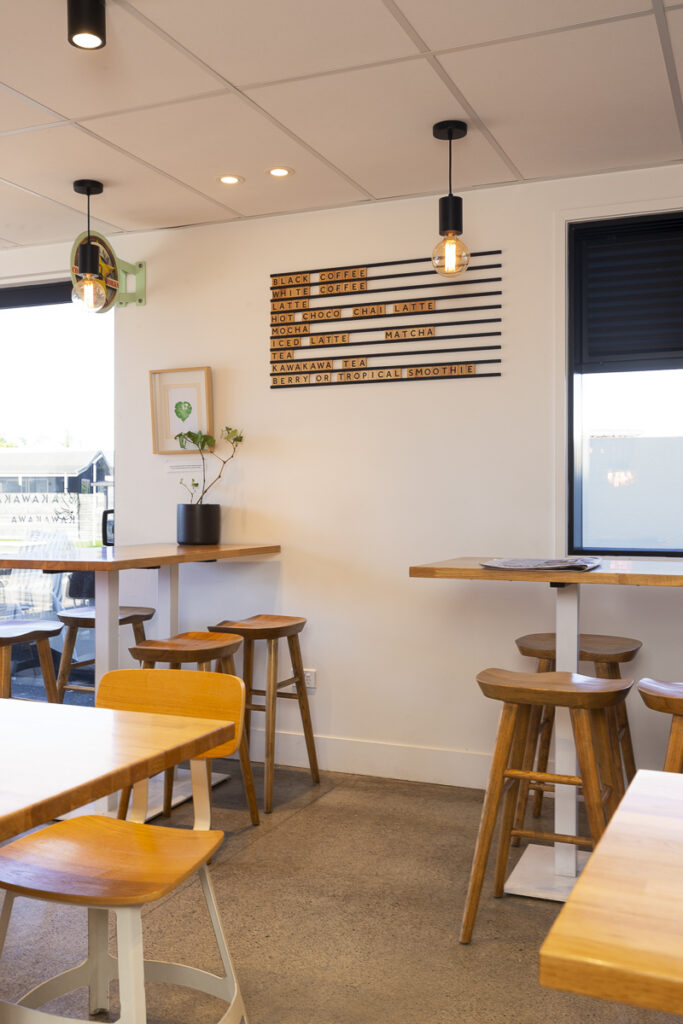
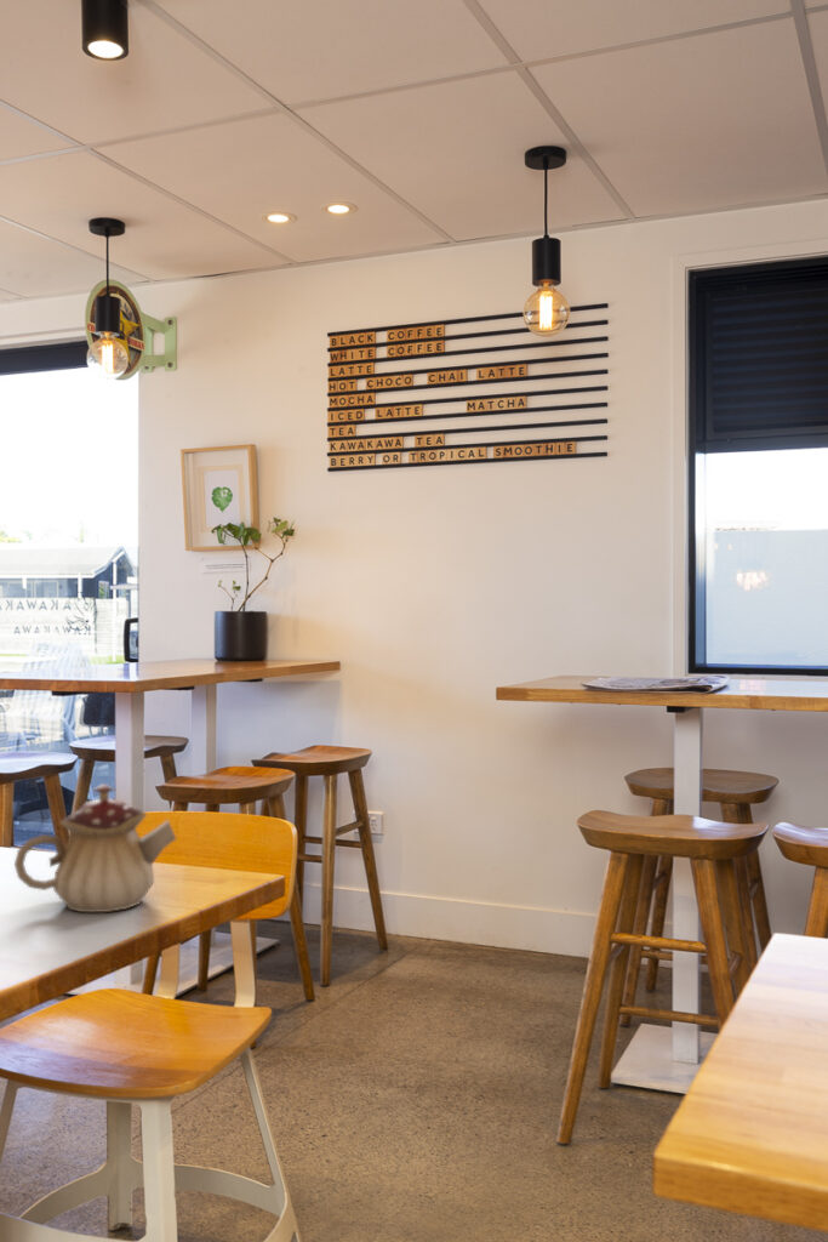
+ teapot (97, 843)
